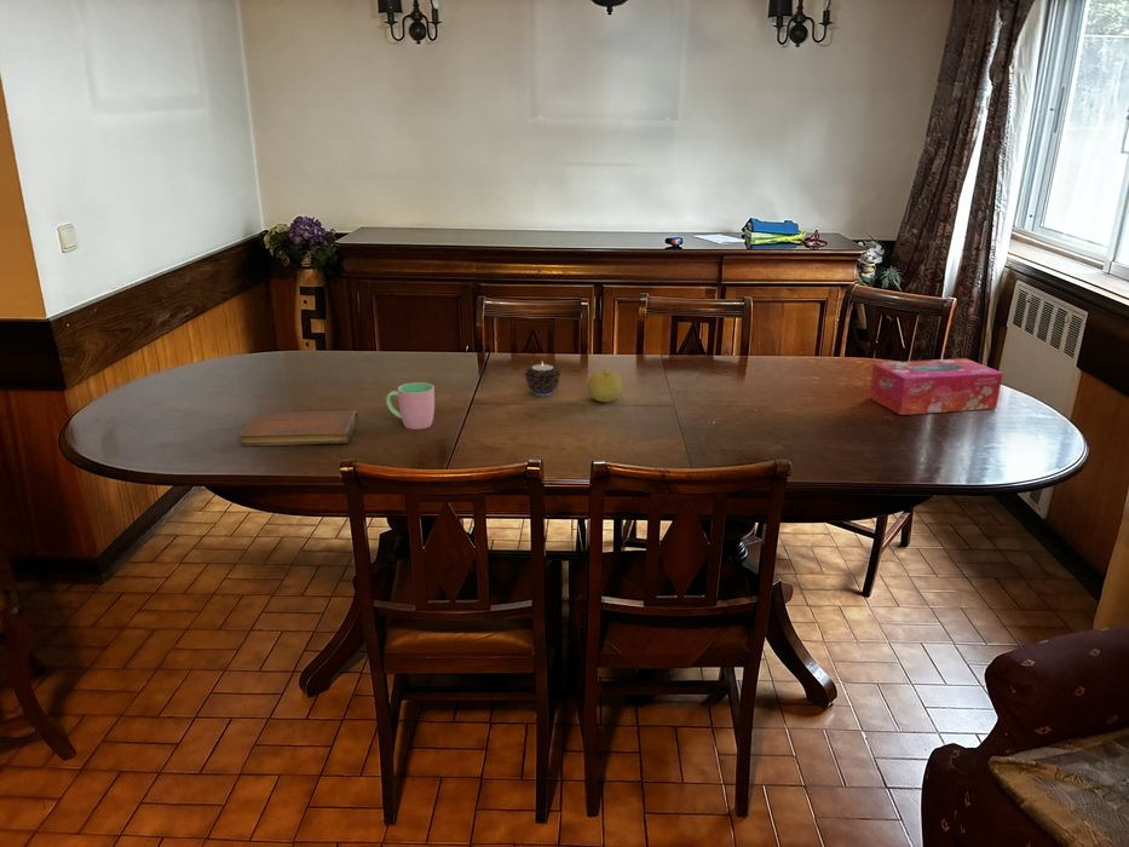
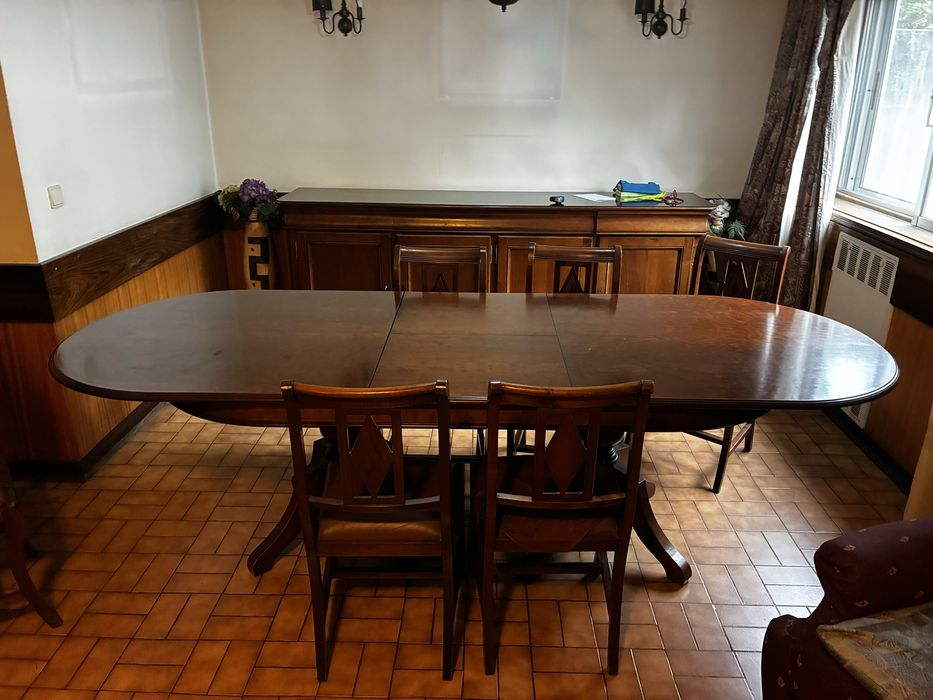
- cup (410, 405)
- tissue box (933, 385)
- notebook (300, 426)
- fruit (604, 386)
- candle (542, 378)
